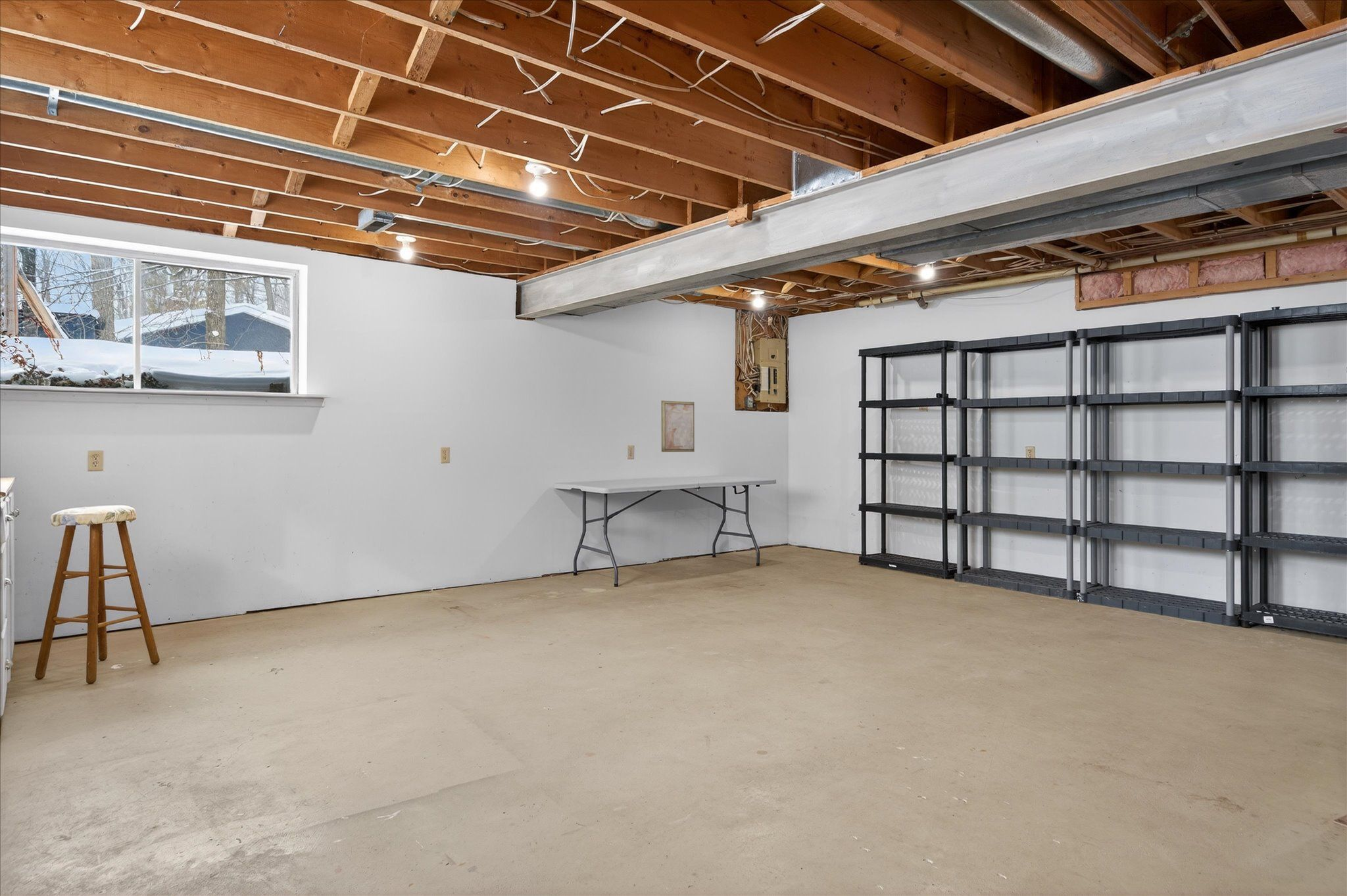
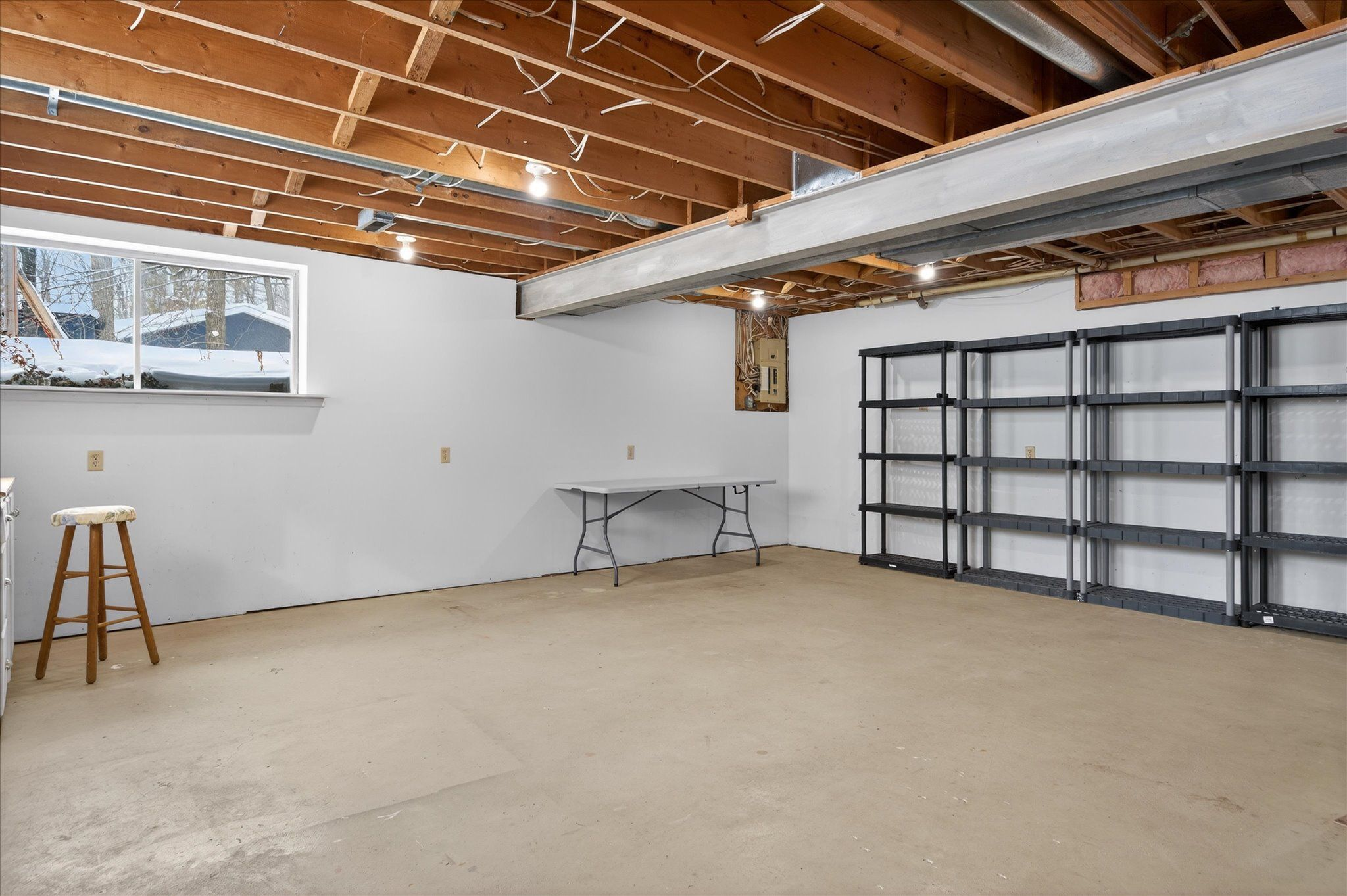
- wall art (679, 426)
